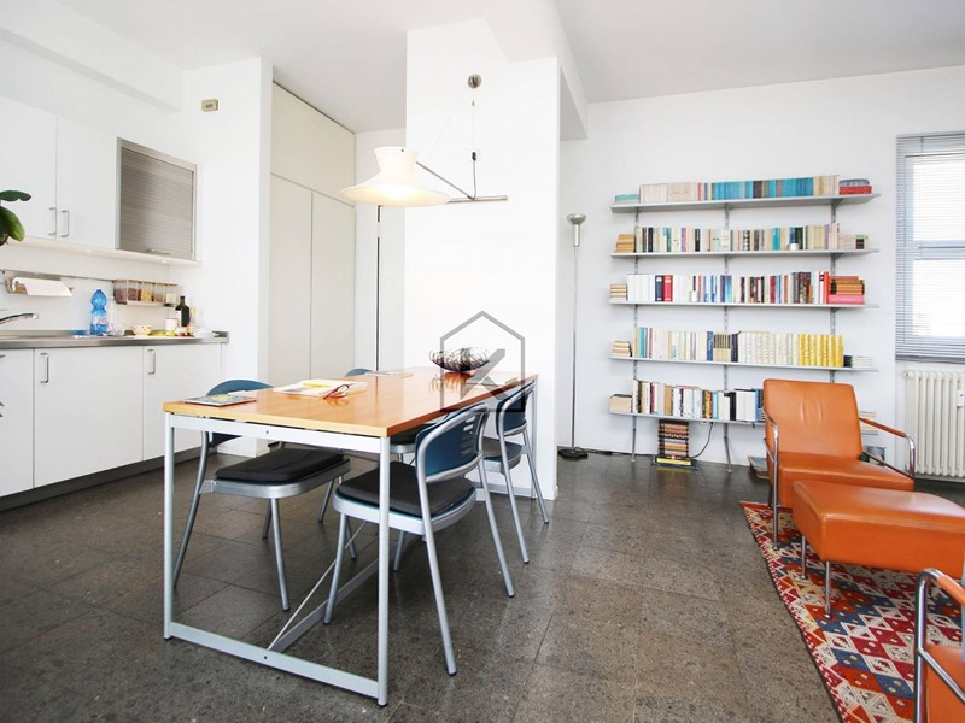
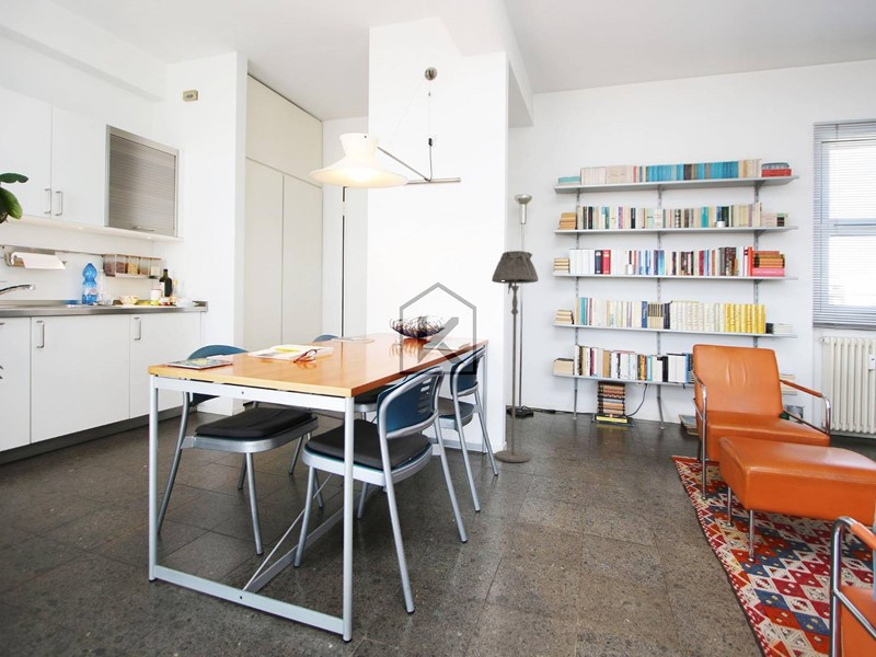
+ floor lamp (514, 355)
